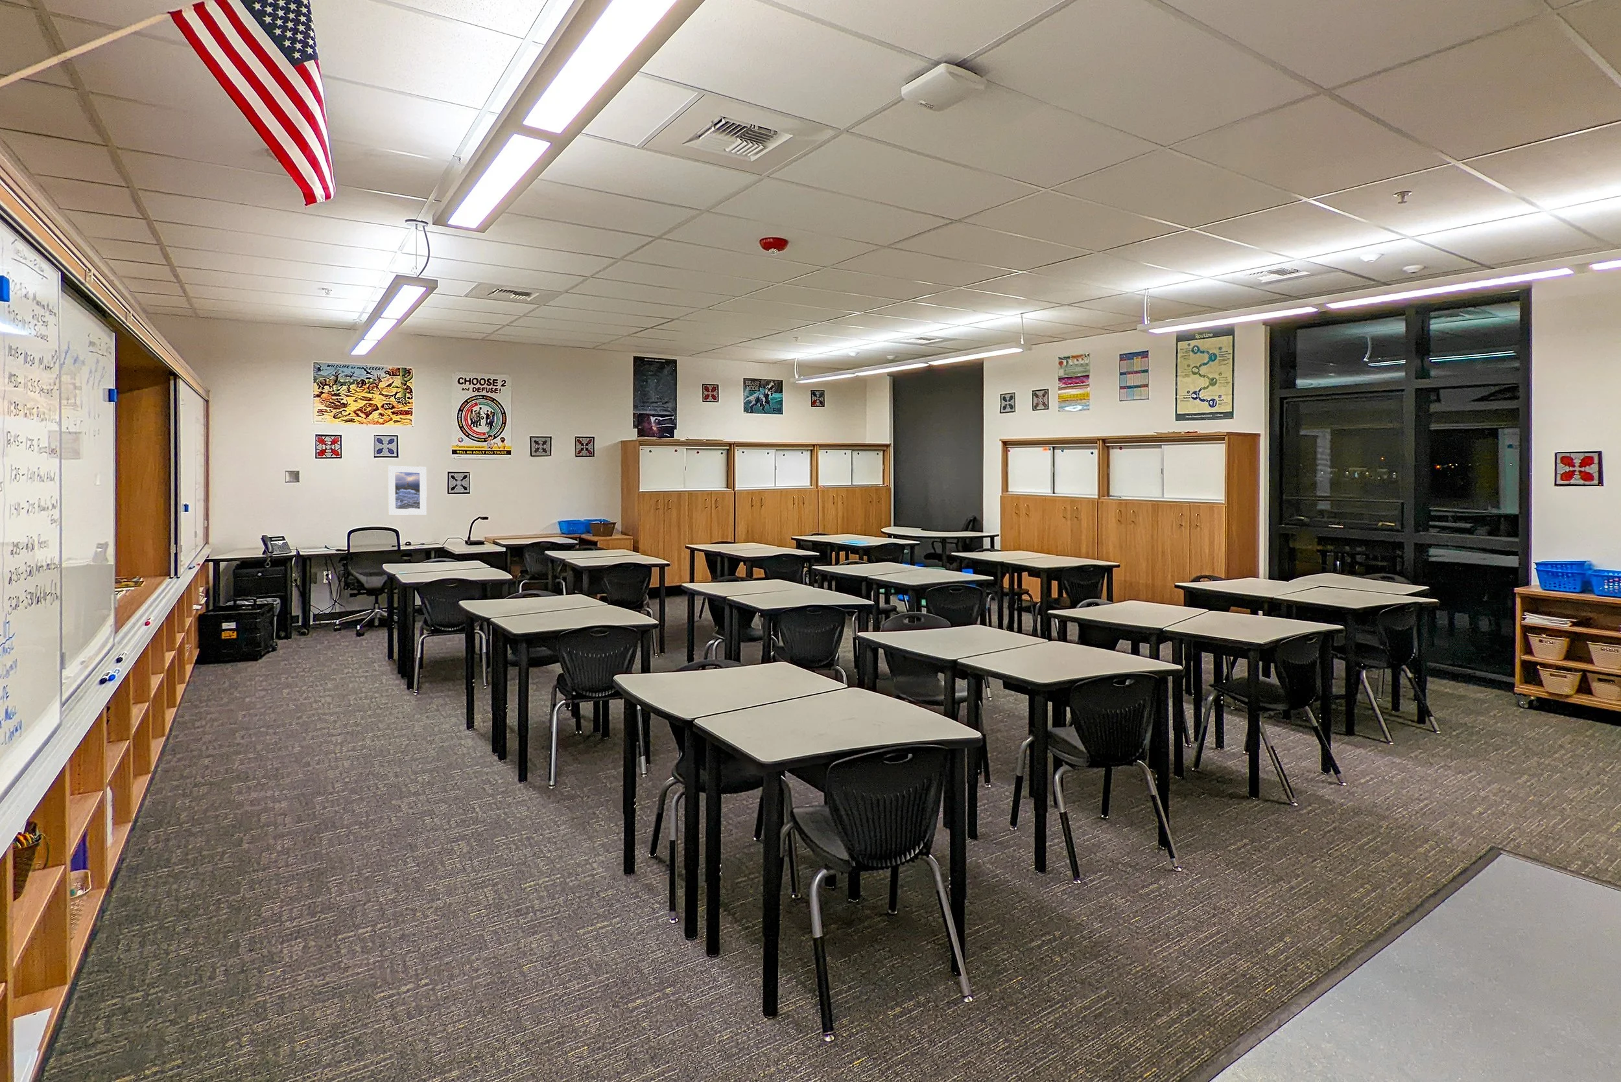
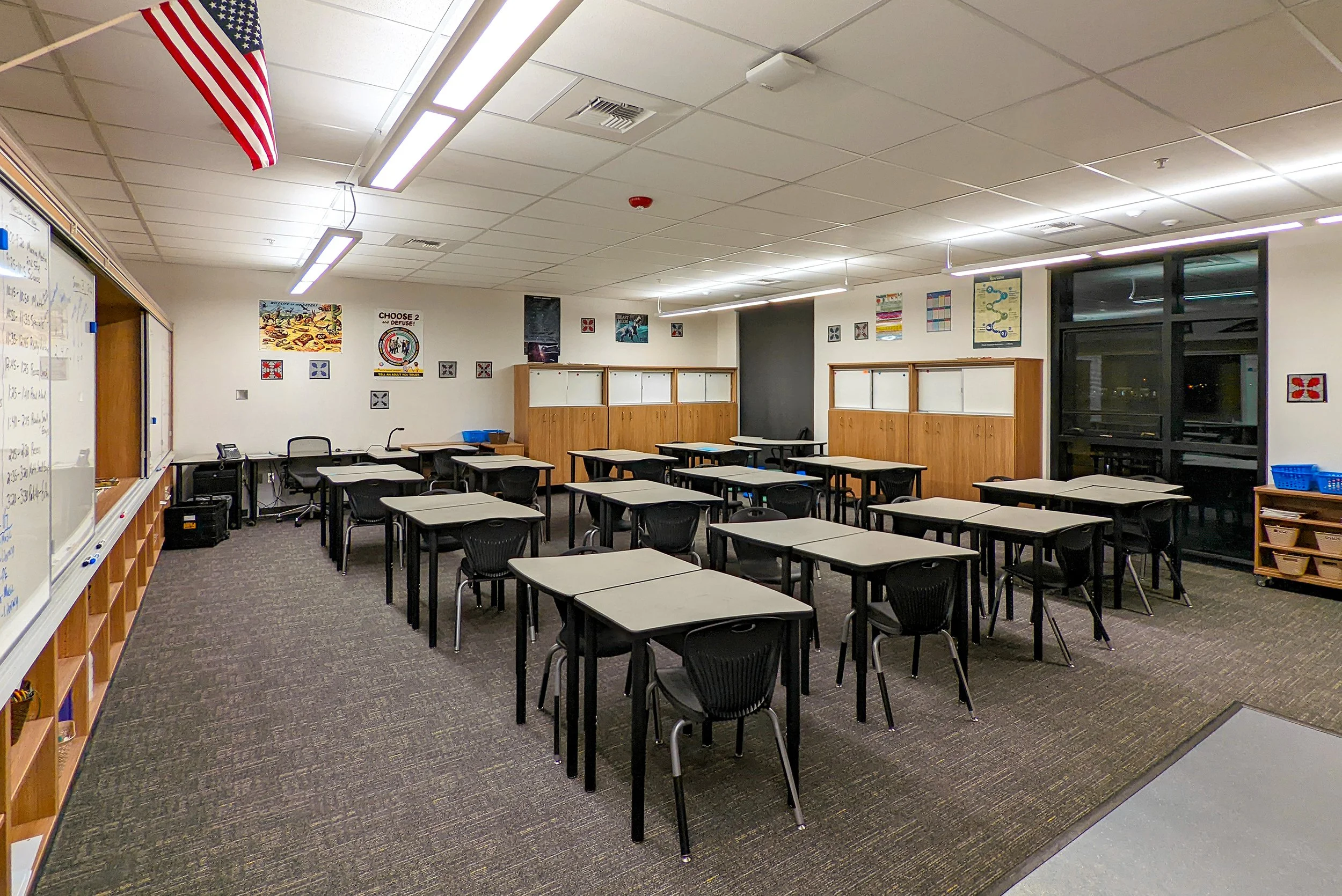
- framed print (407, 490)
